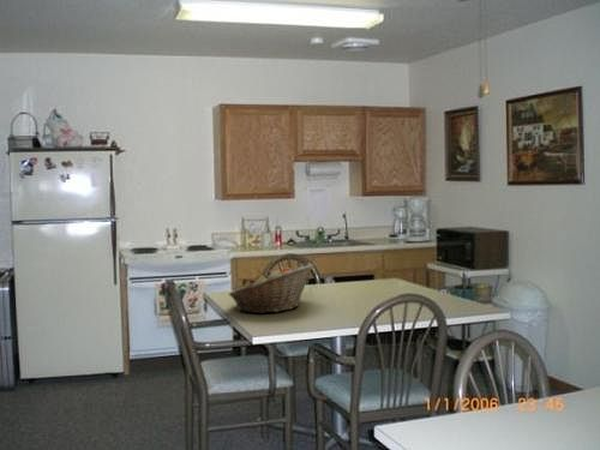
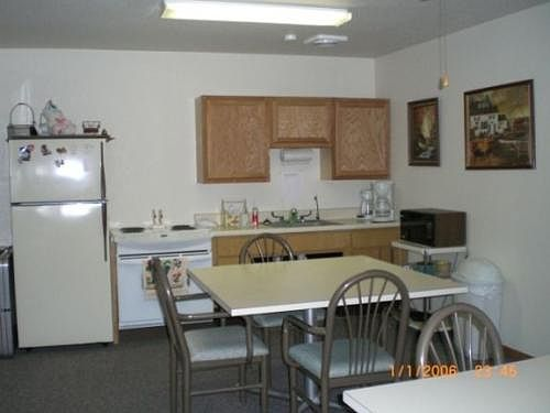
- fruit basket (272, 286)
